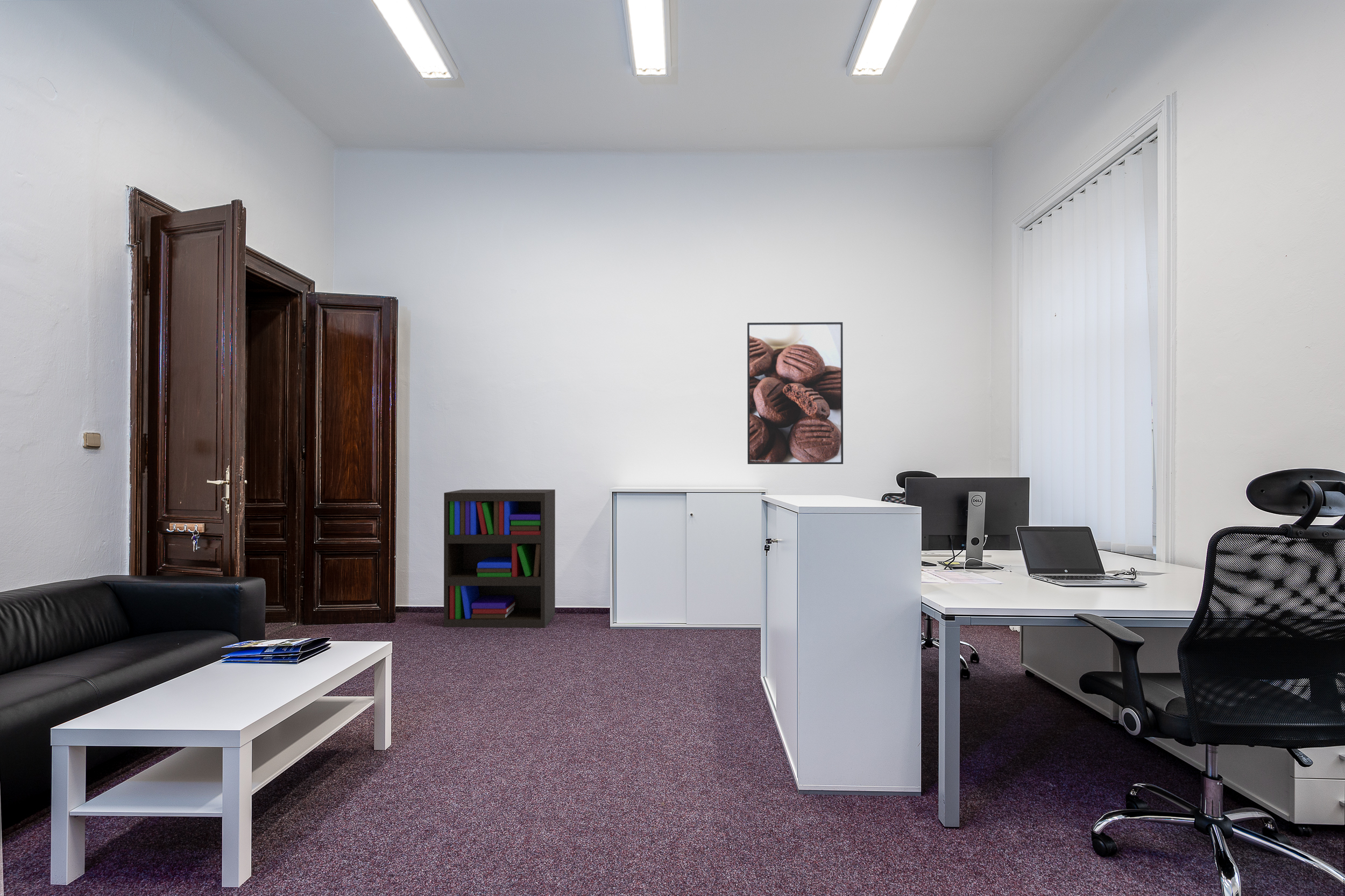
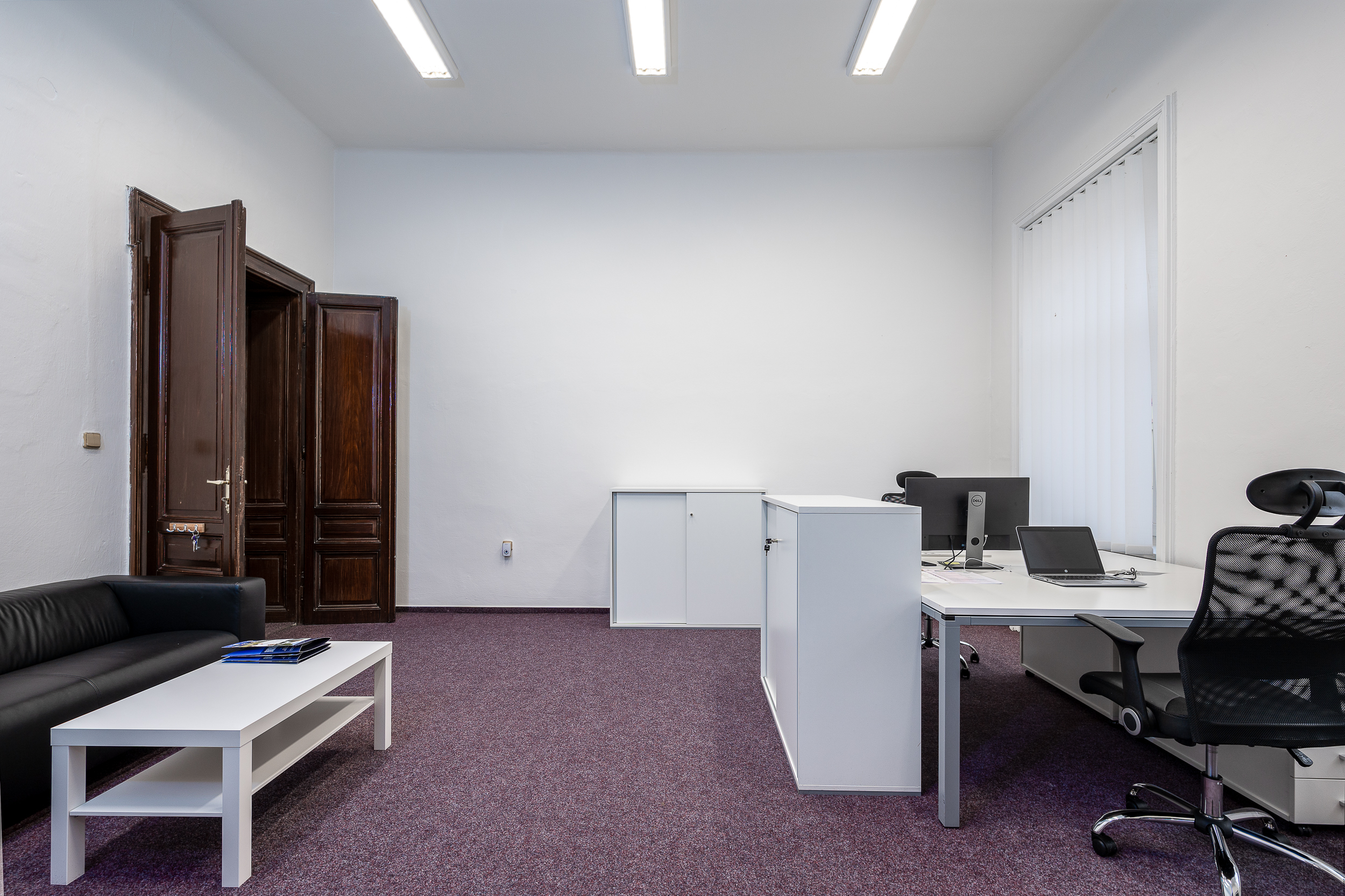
- bookshelf (501, 556)
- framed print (795, 393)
